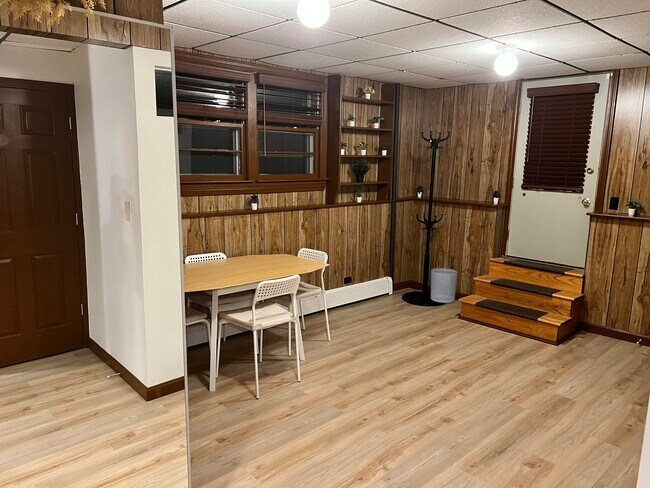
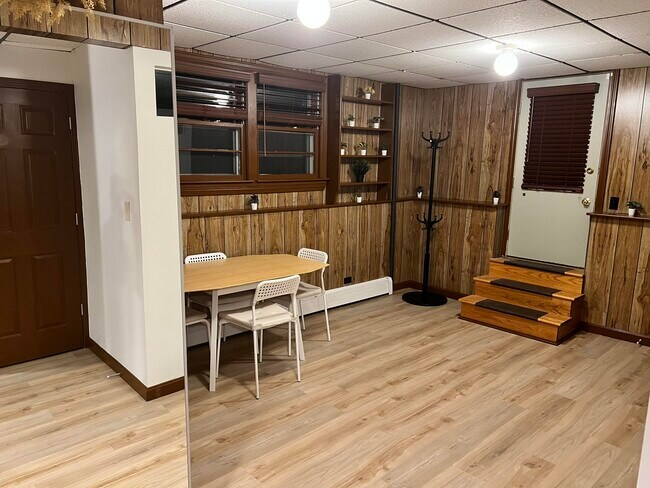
- waste bin (443, 286)
